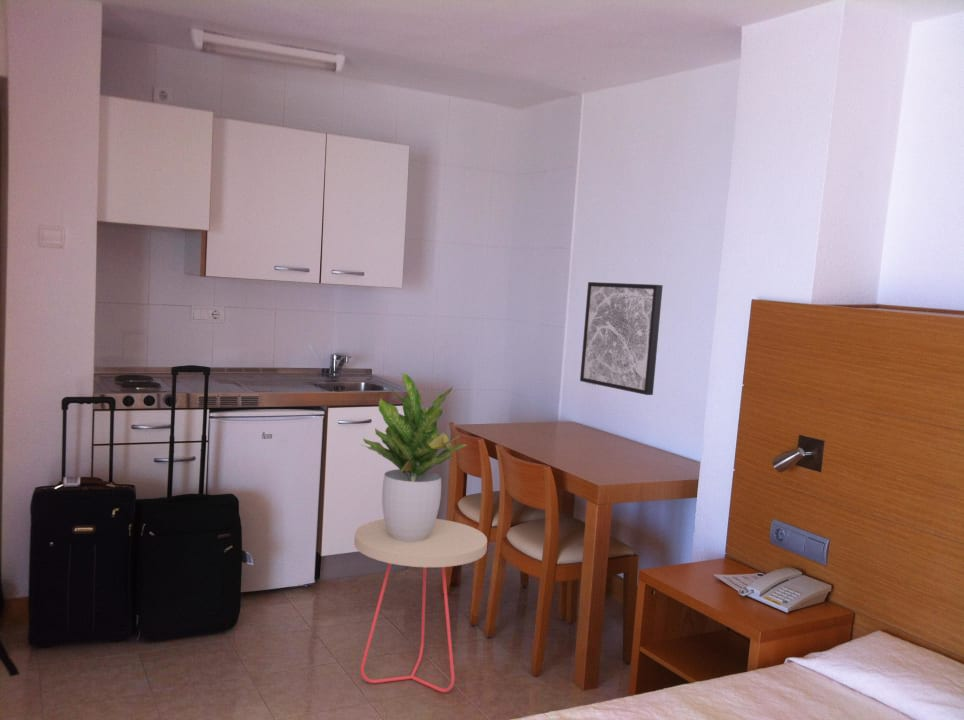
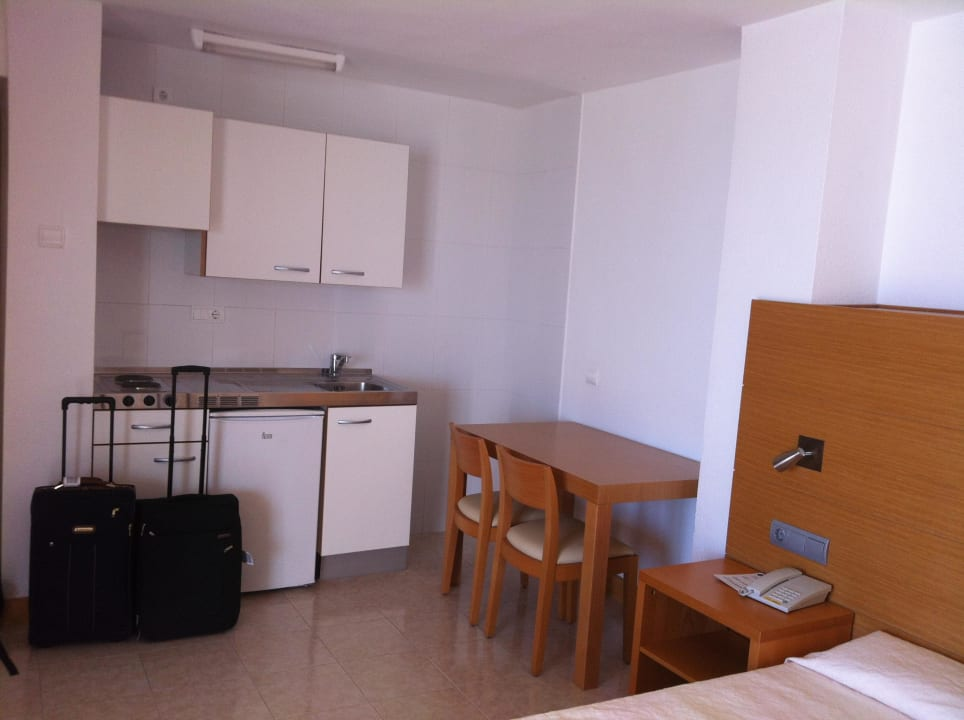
- potted plant (418, 455)
- wall art (618, 335)
- side table (422, 607)
